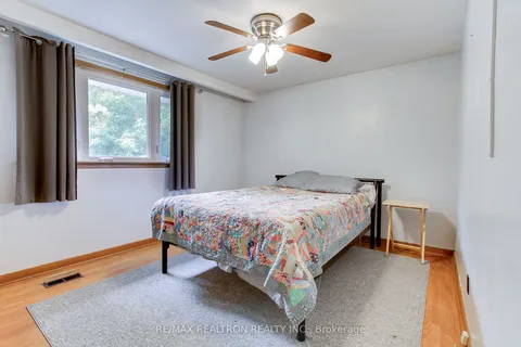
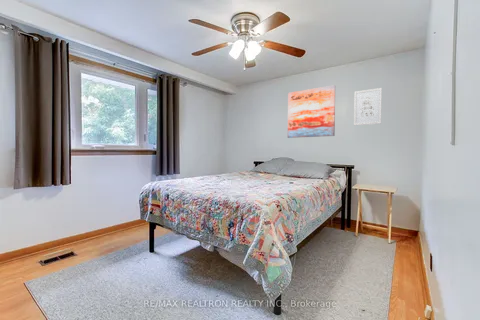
+ wall art (310, 113)
+ wall art (367, 107)
